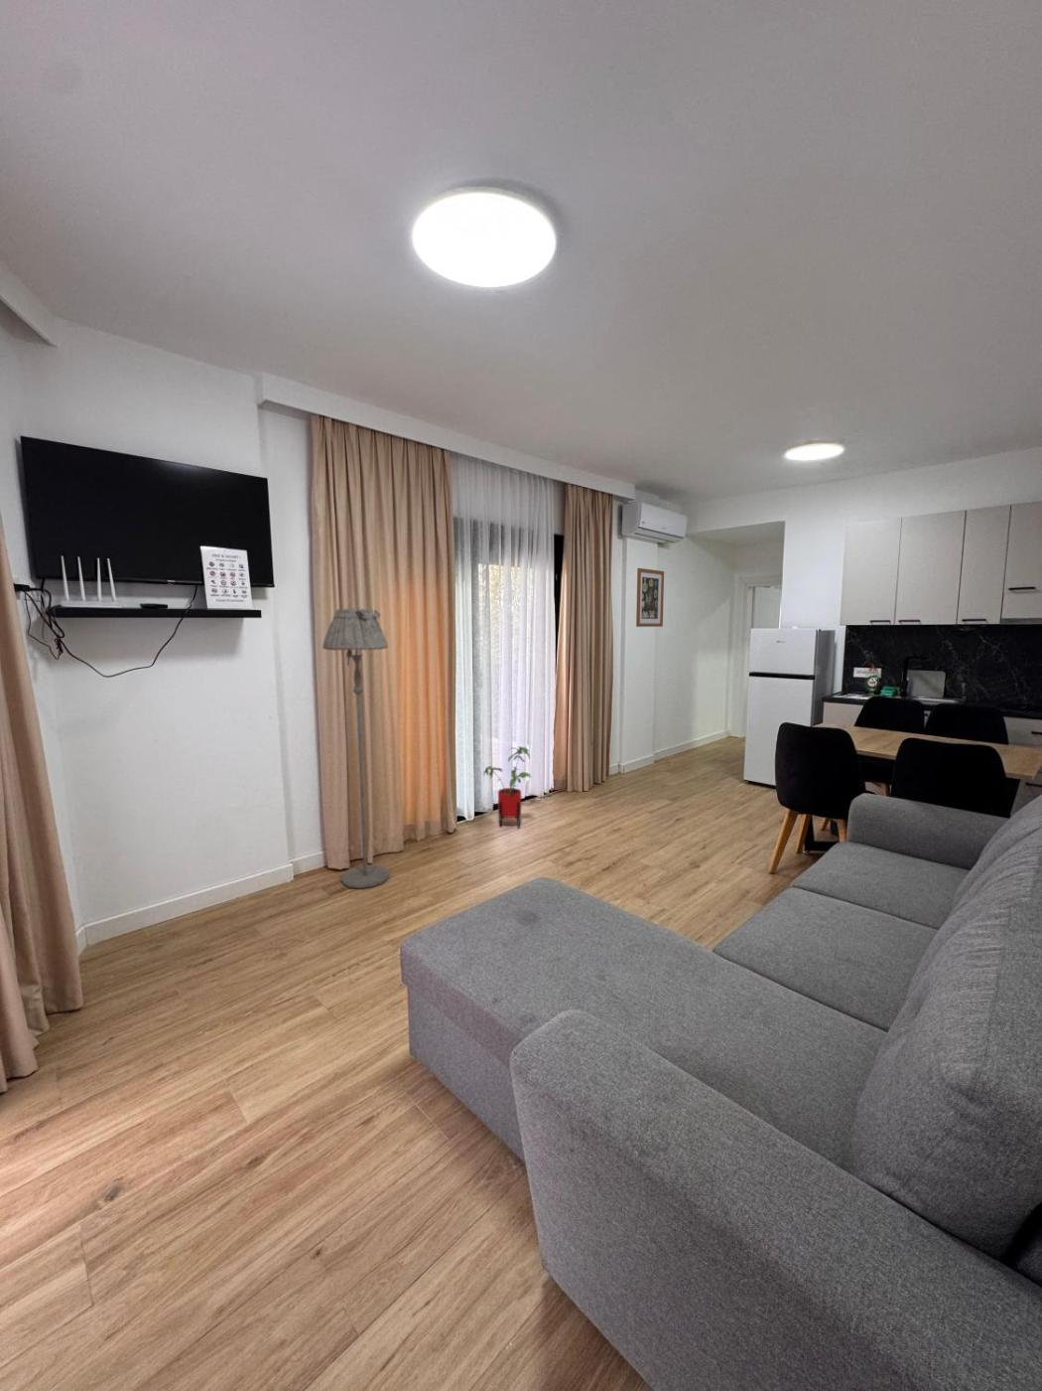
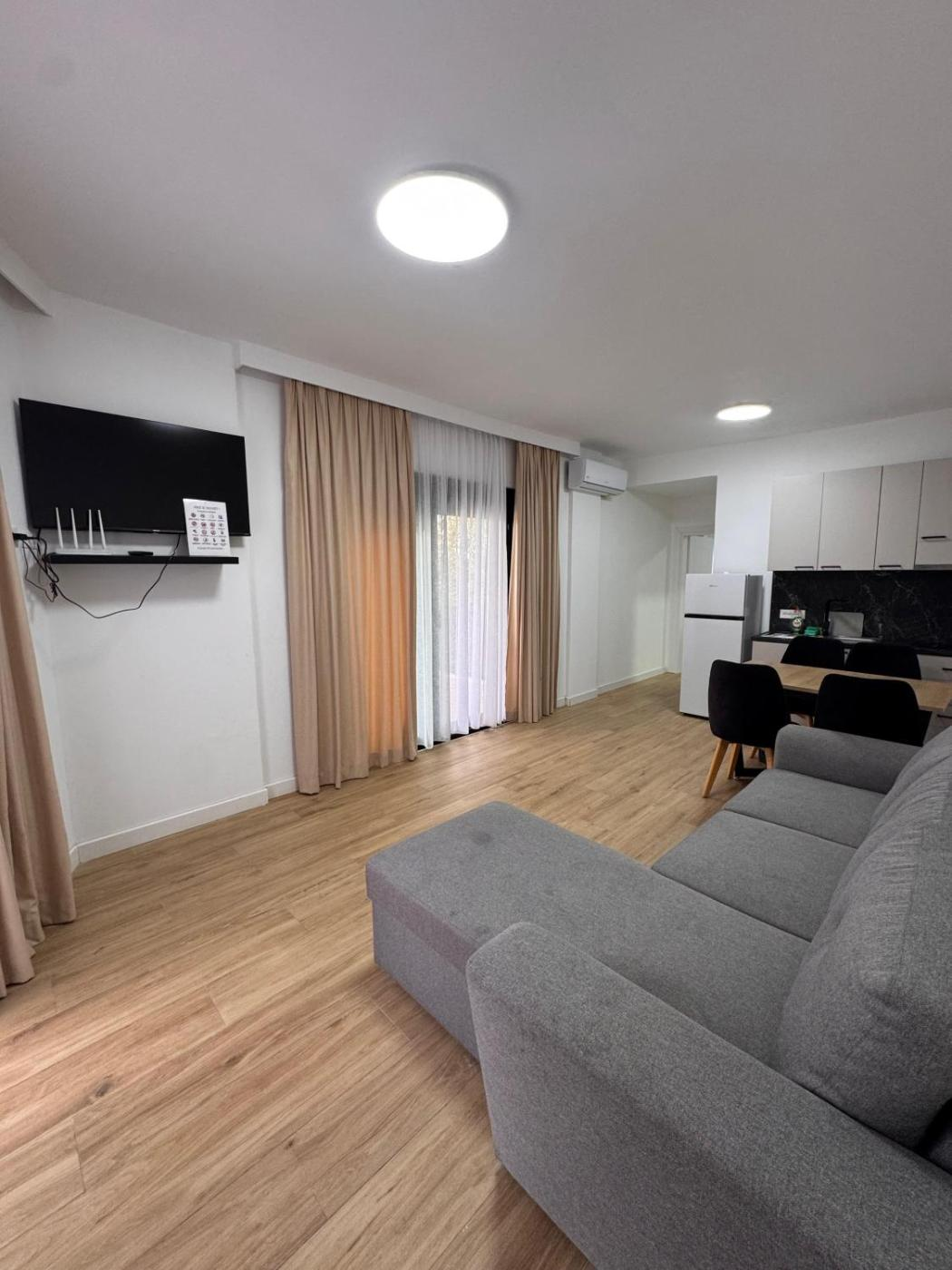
- wall art (650, 598)
- house plant (513, 786)
- floor lamp (359, 747)
